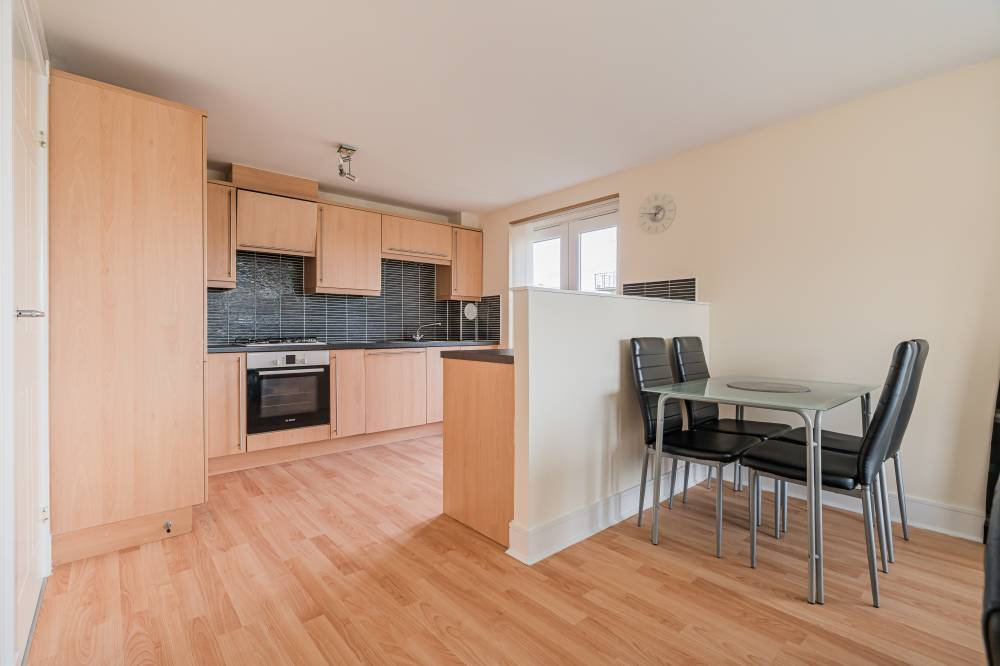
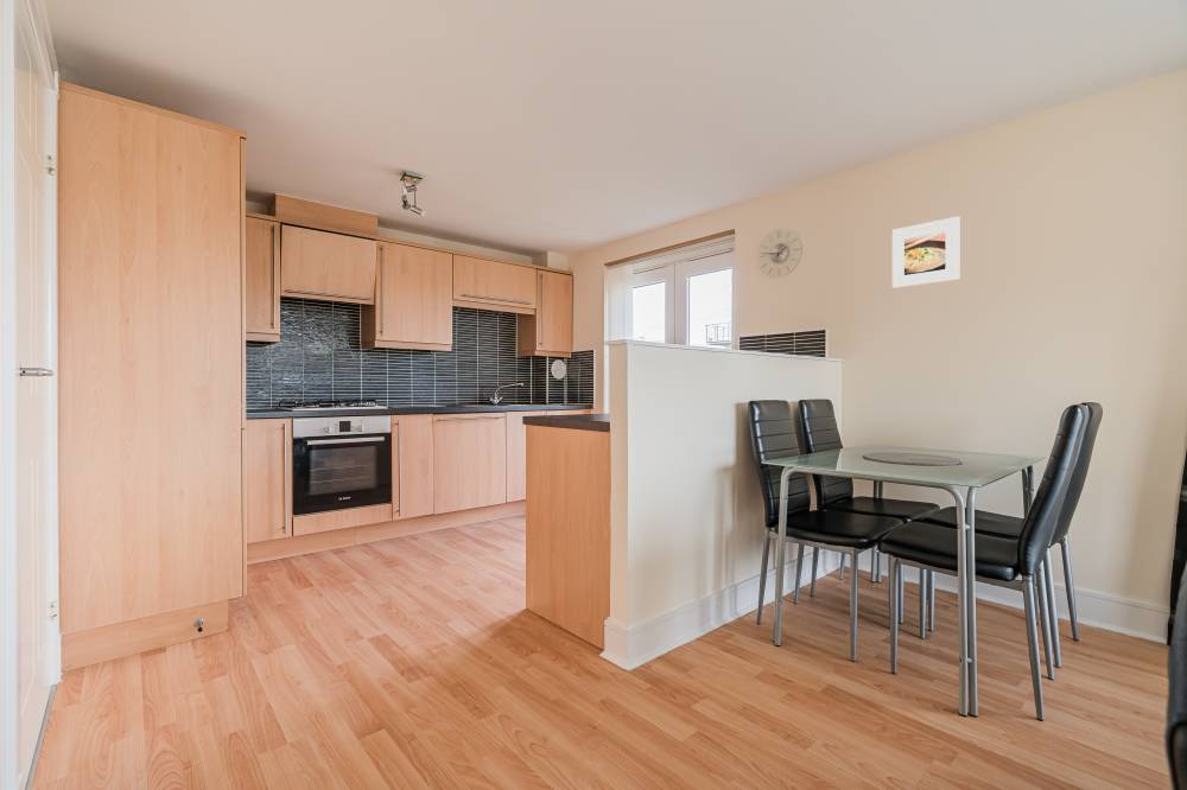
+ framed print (925, 253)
